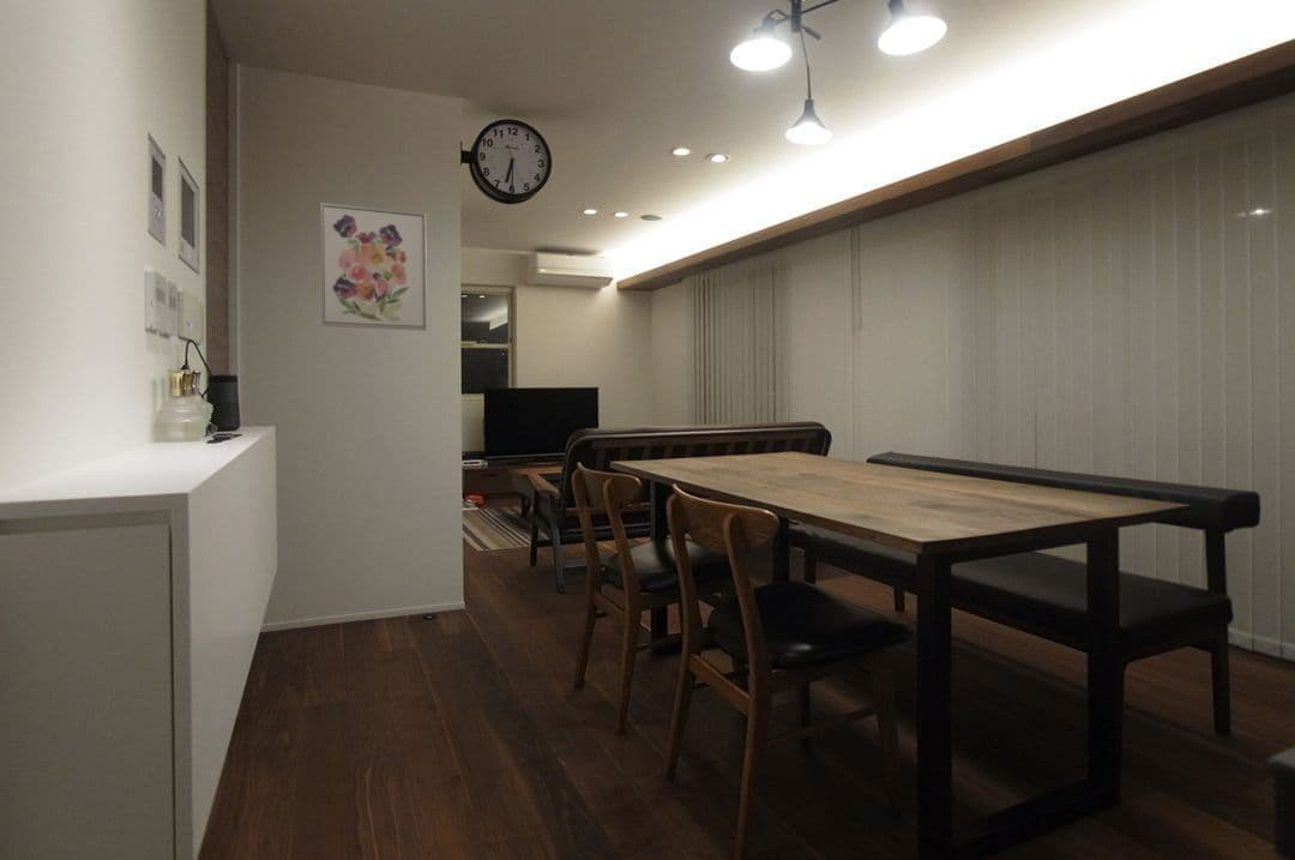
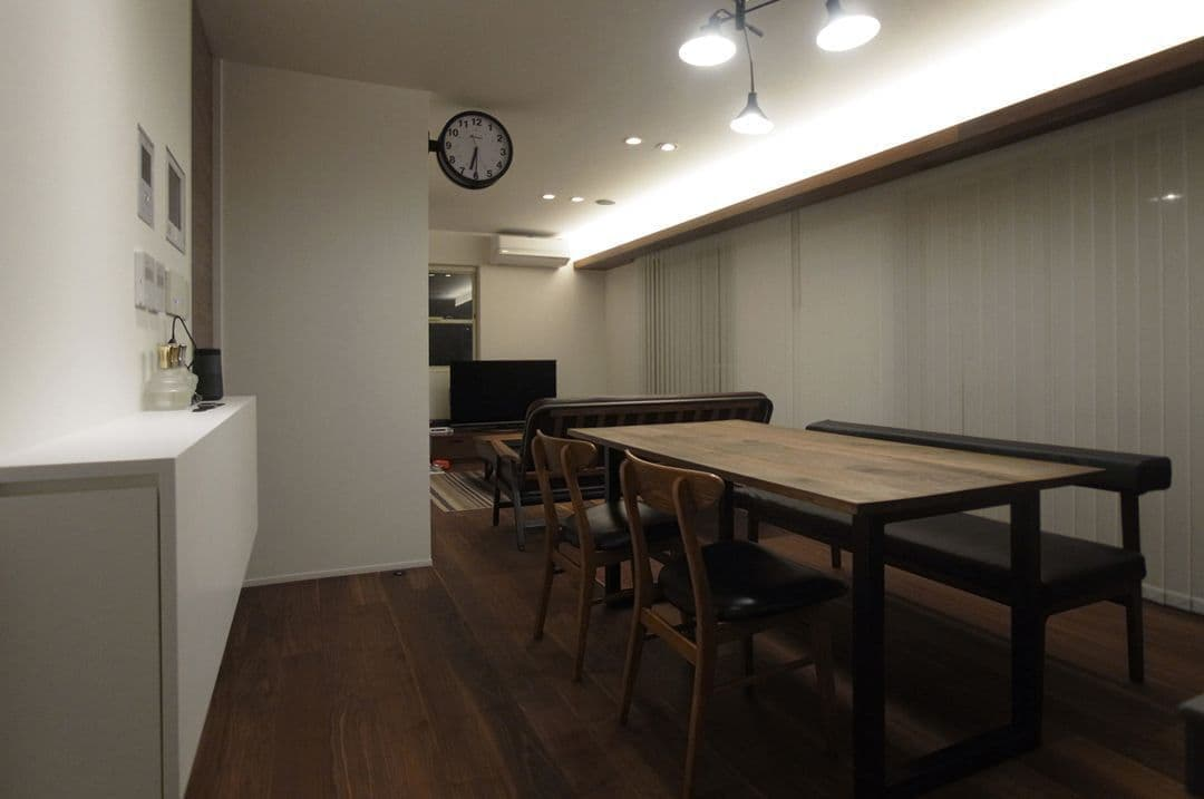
- wall art (374, 267)
